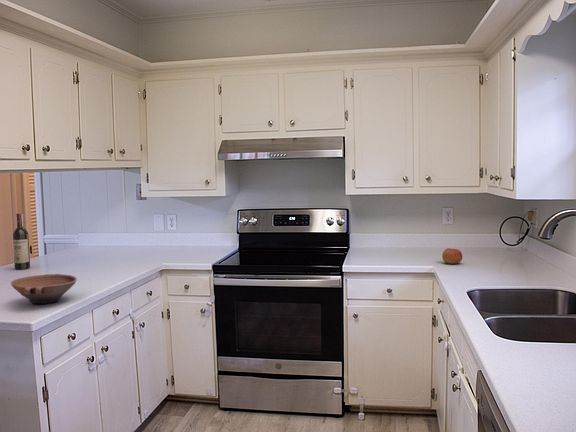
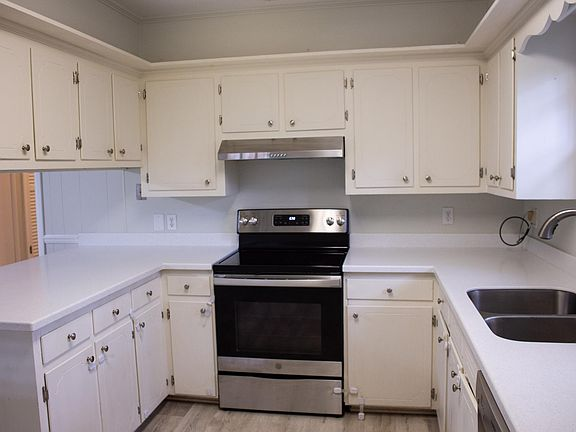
- apple (452, 255)
- wine bottle (21, 240)
- bowl (44, 290)
